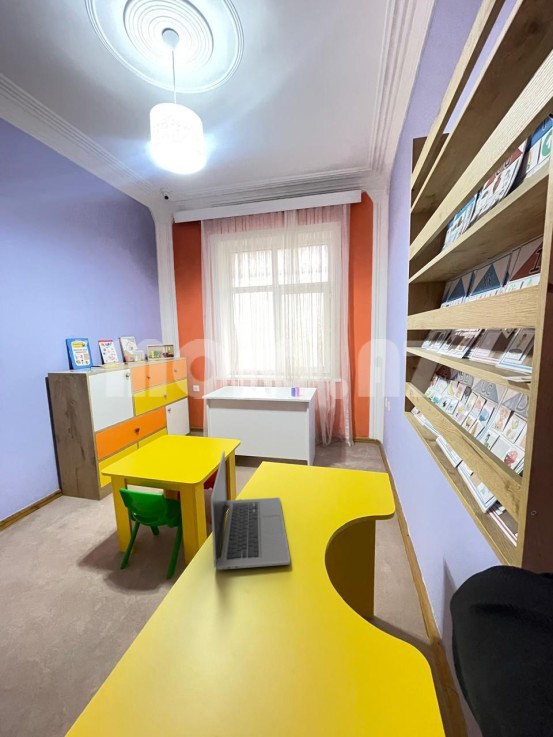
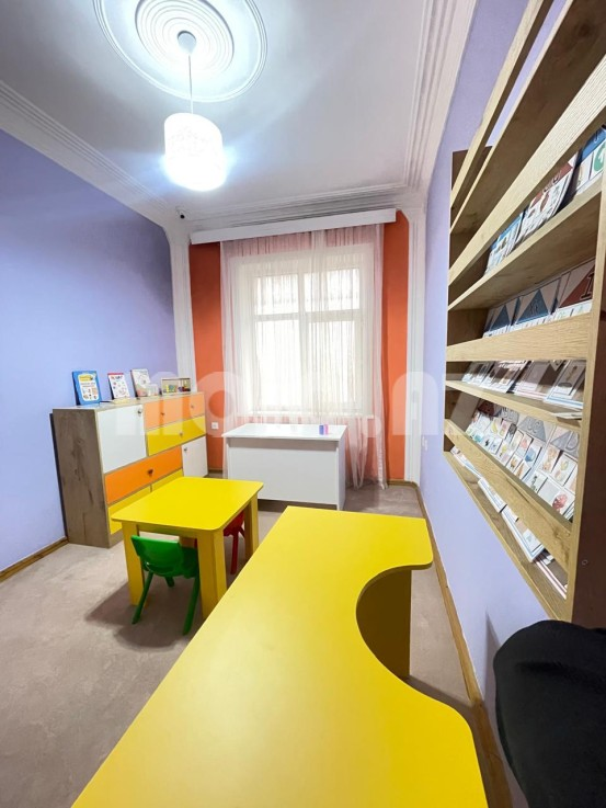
- laptop (251, 499)
